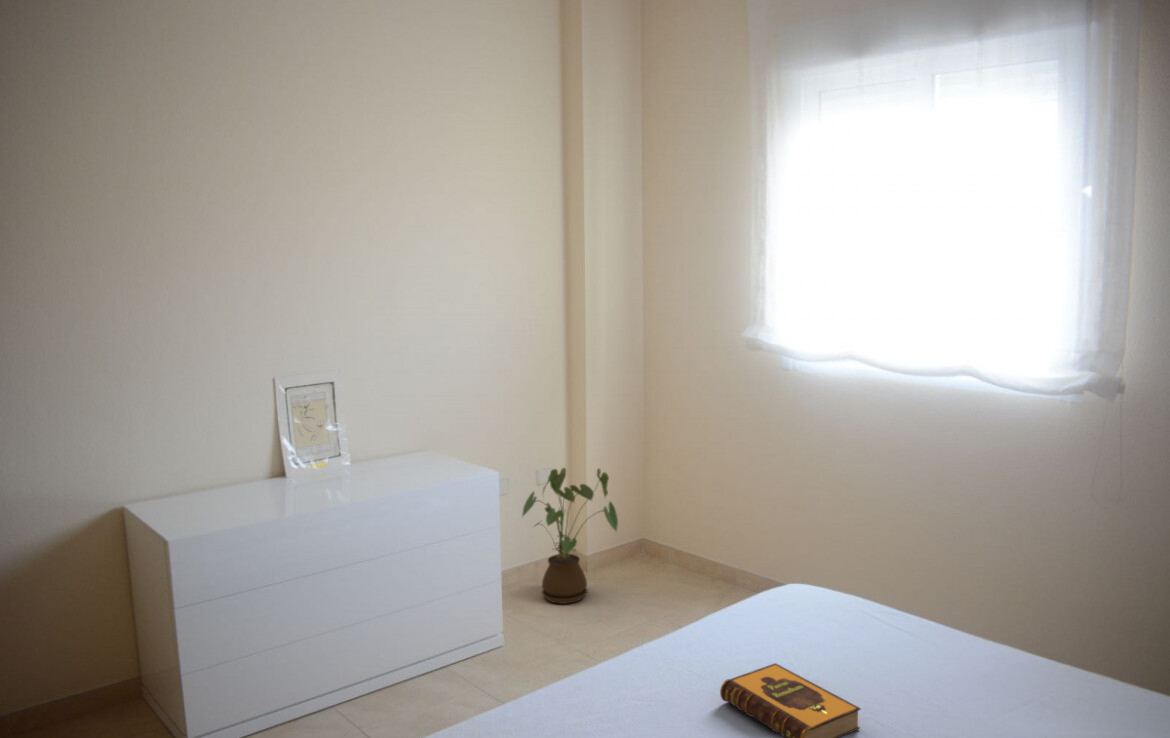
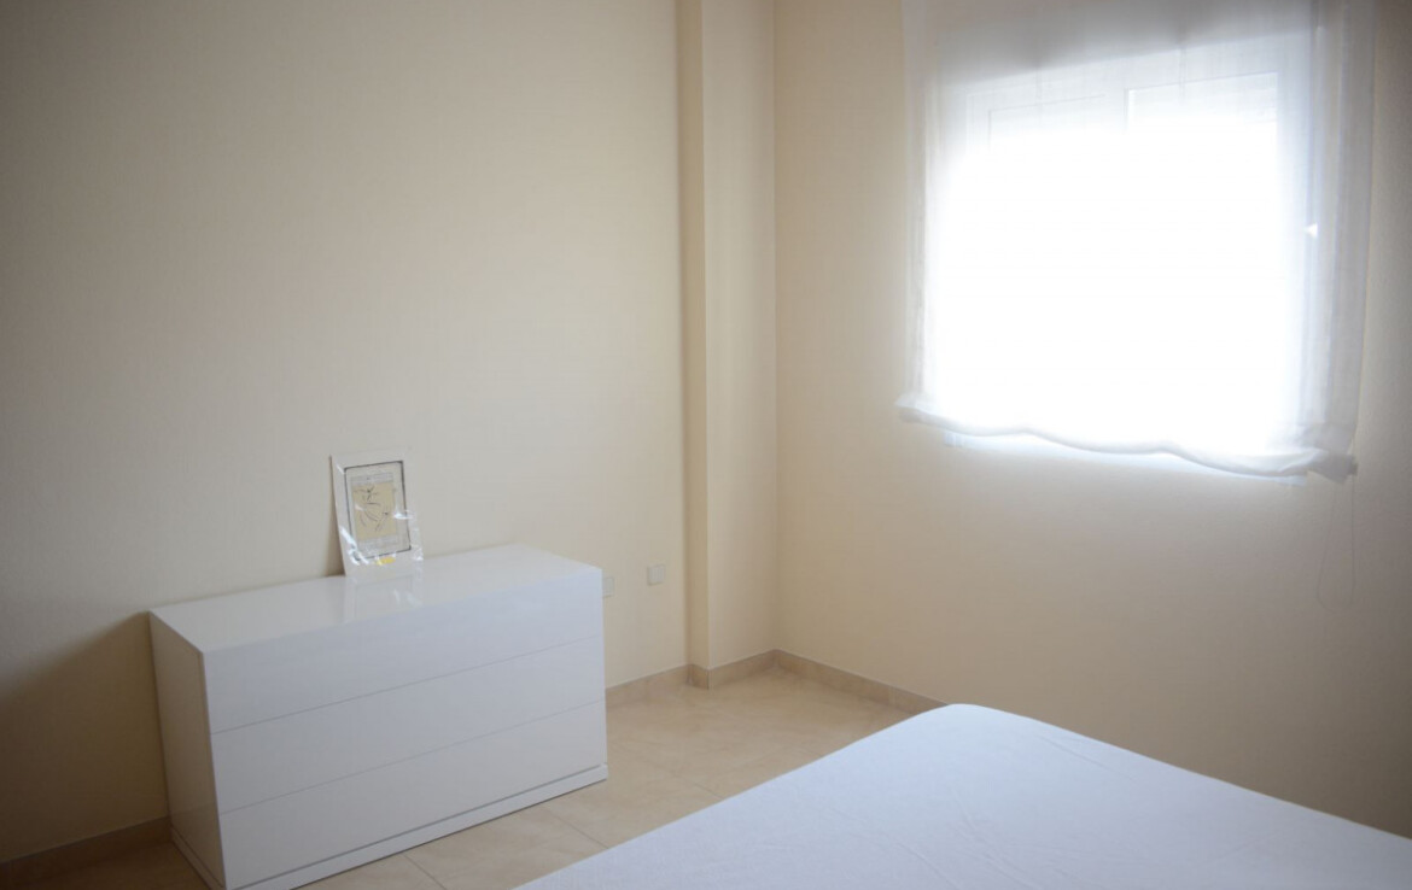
- hardback book (787, 704)
- house plant (573, 538)
